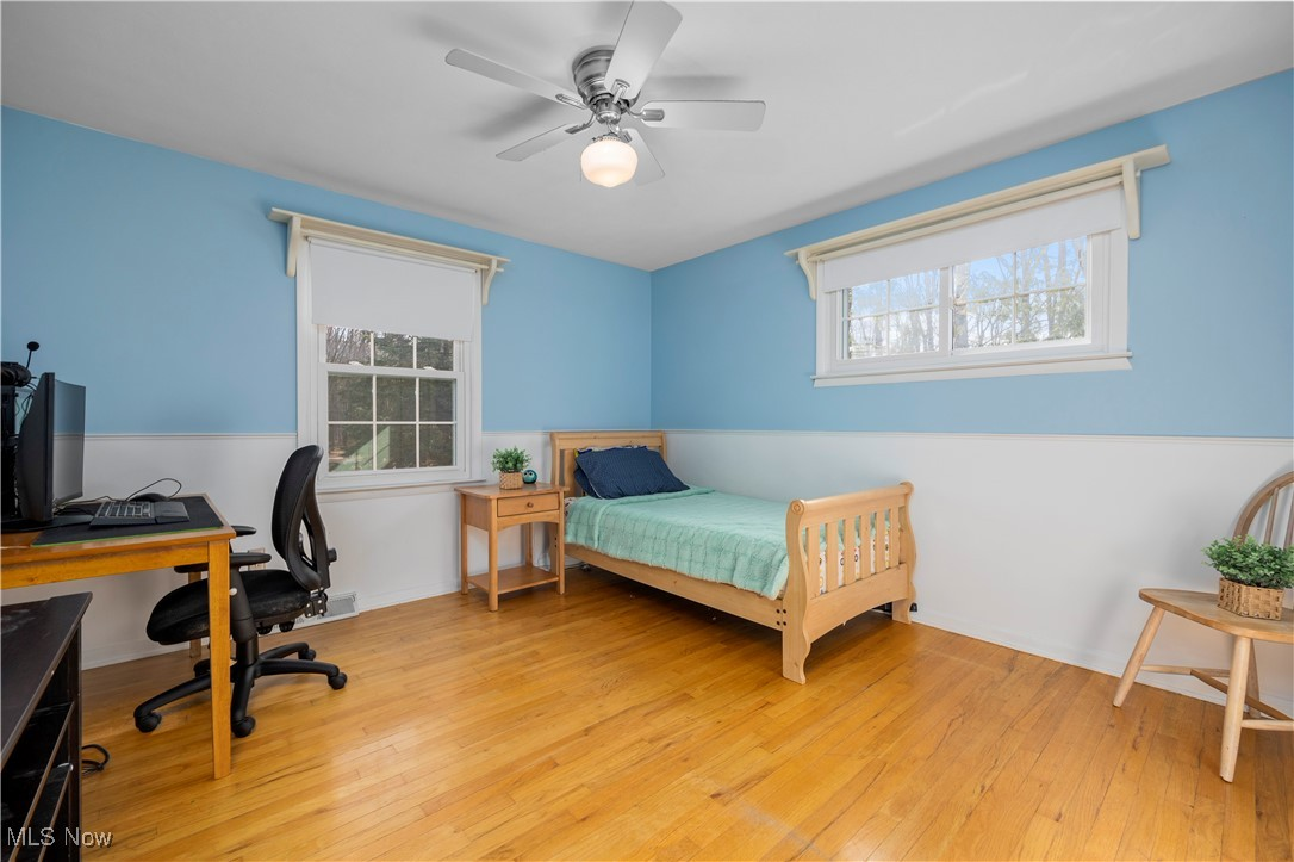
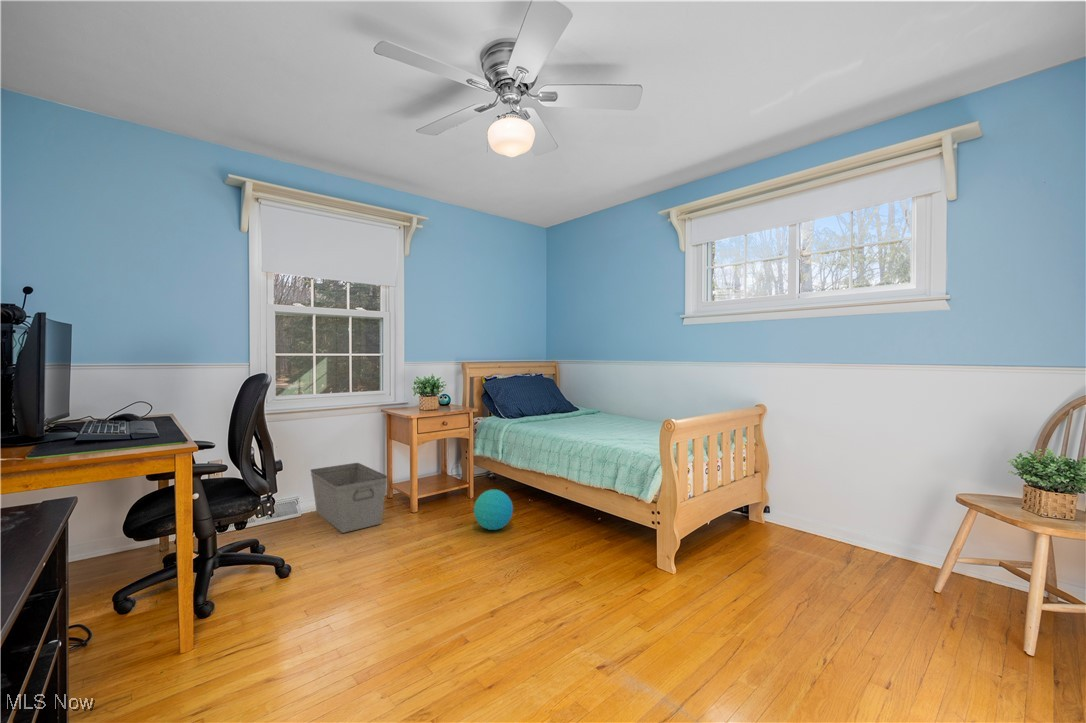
+ ball (493, 509)
+ storage bin (347, 495)
